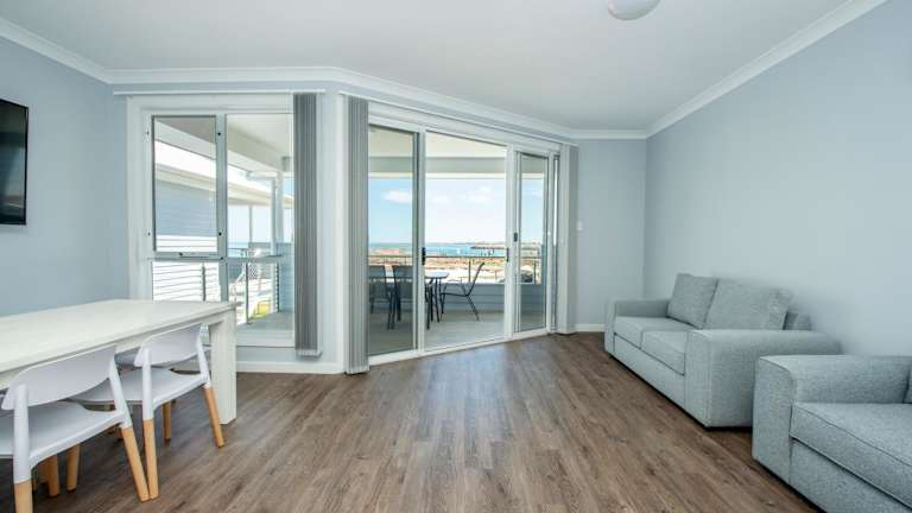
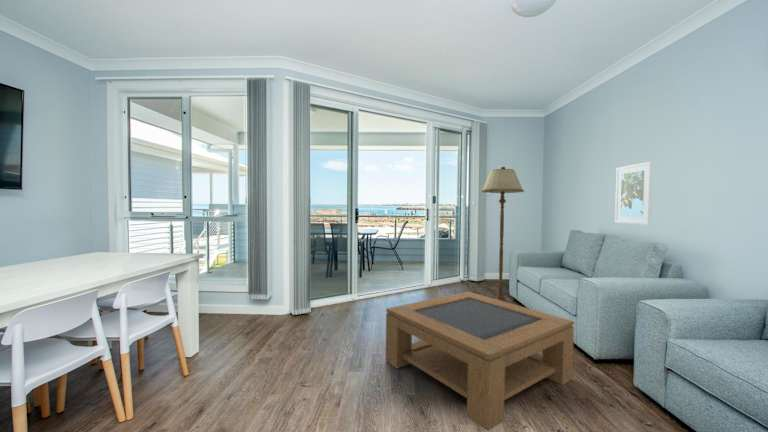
+ floor lamp (501, 236)
+ coffee table (475, 342)
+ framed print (632, 194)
